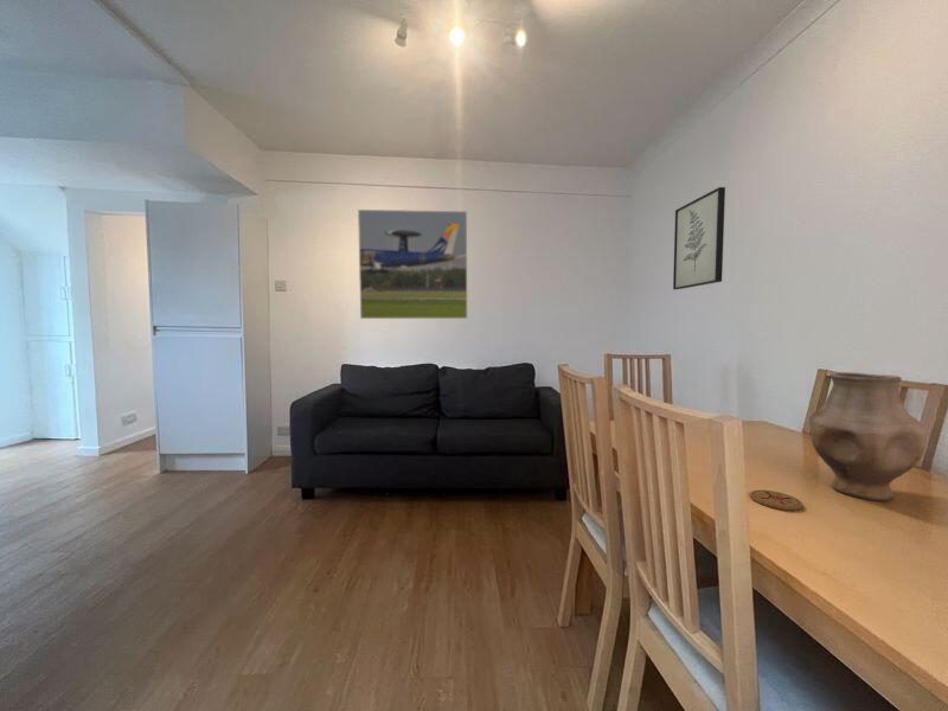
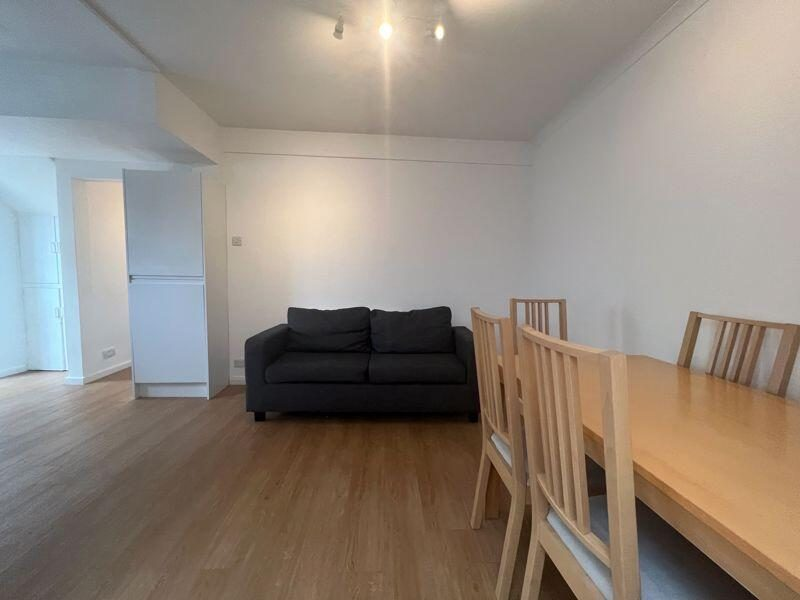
- vase (863, 434)
- wall art (697, 243)
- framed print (414, 264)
- coaster (775, 499)
